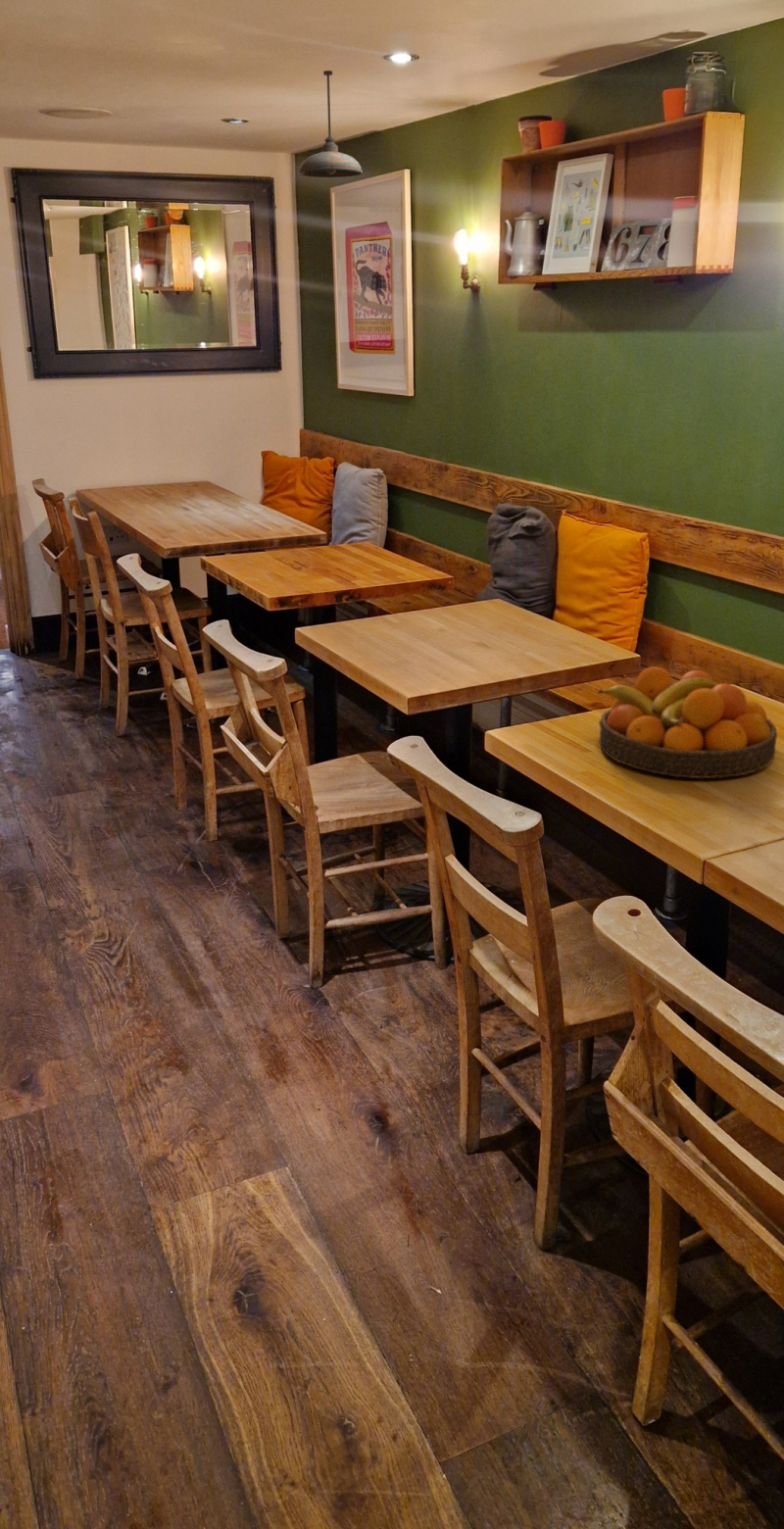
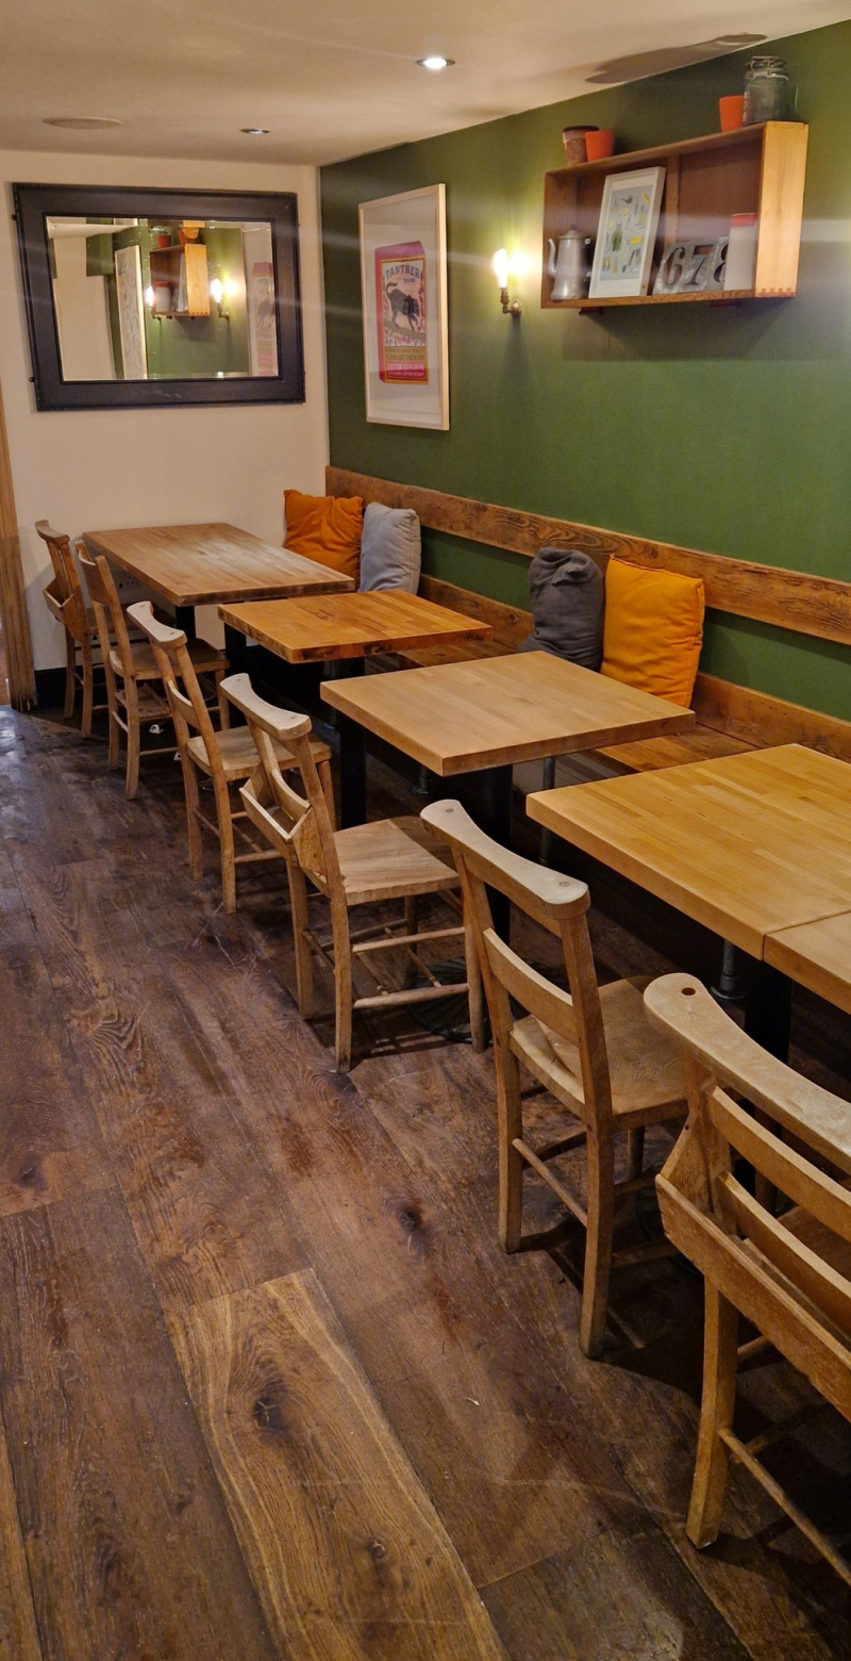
- fruit bowl (688, 712)
- pendant light (329, 123)
